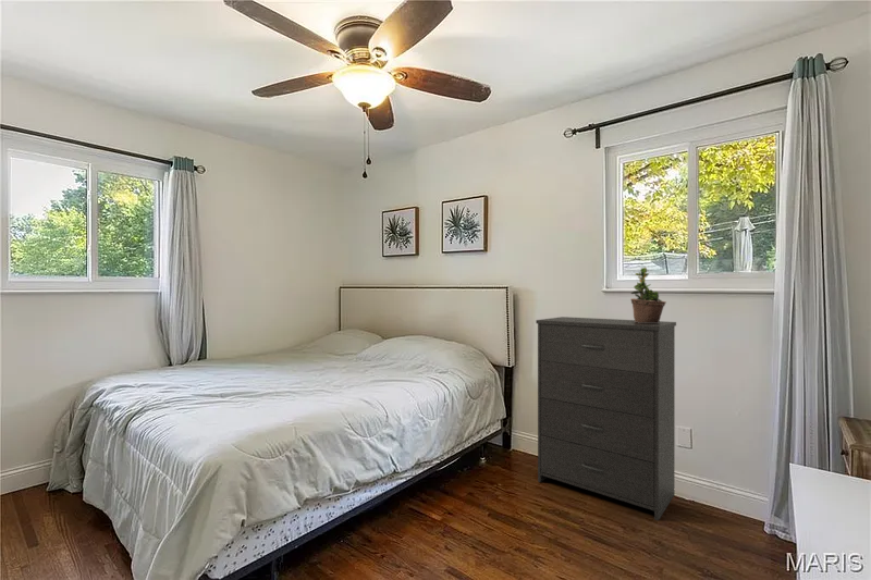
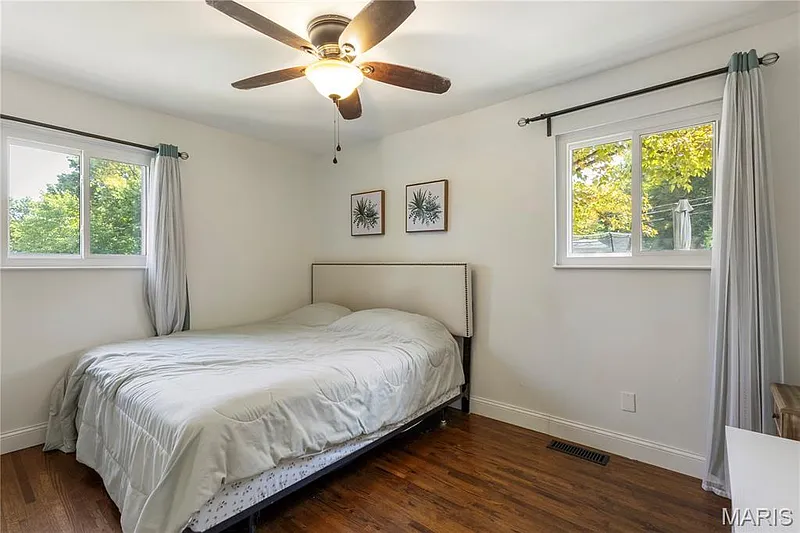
- potted plant (648, 292)
- dresser (603, 405)
